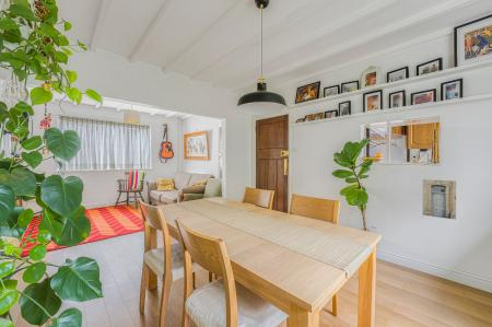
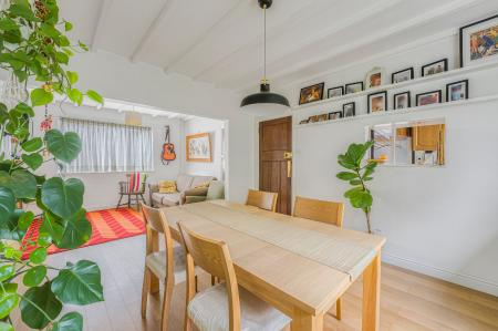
- wall art (438, 198)
